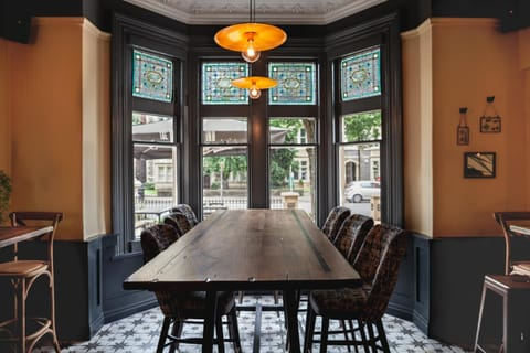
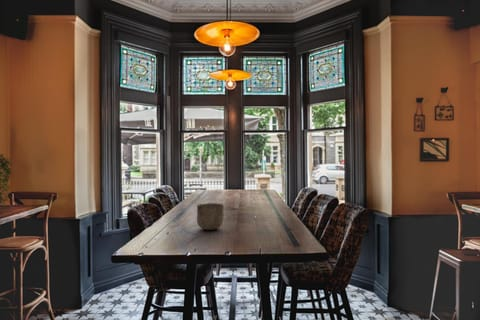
+ bowl (210, 216)
